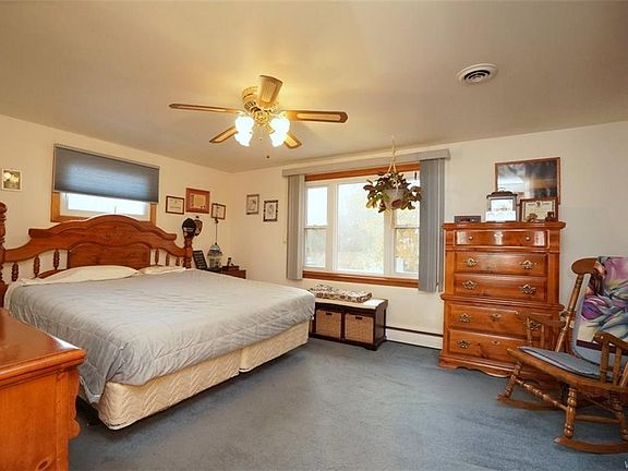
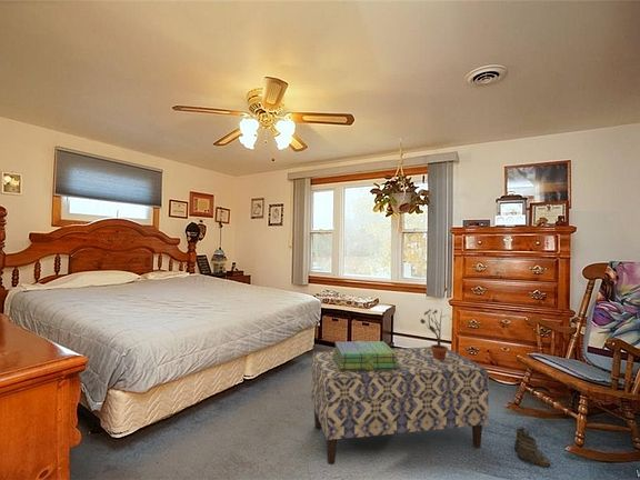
+ potted plant (436, 332)
+ stack of books (363, 354)
+ boots (530, 444)
+ bench (394, 397)
